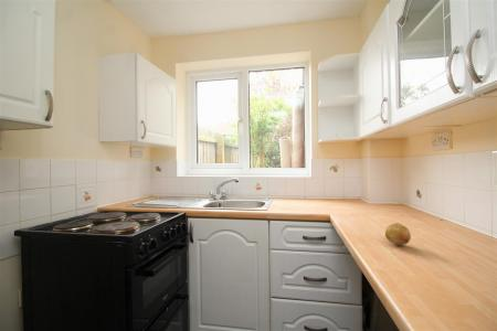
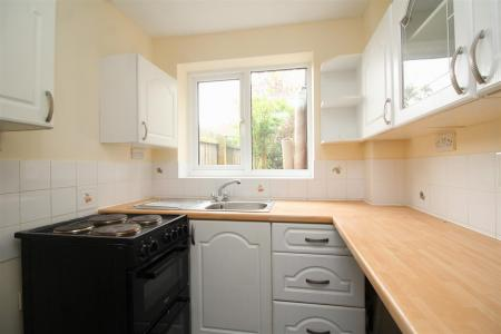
- fruit (398, 234)
